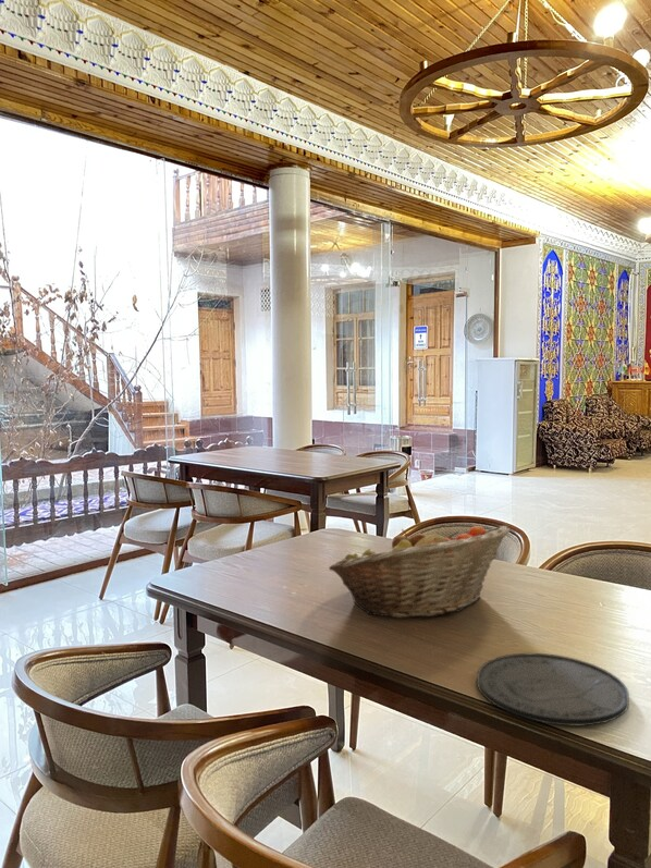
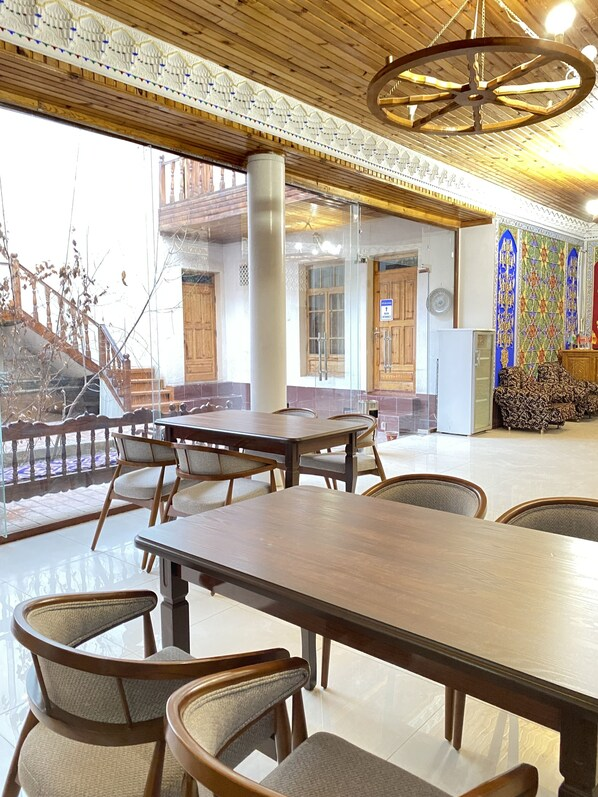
- fruit basket (421, 562)
- plate (550, 685)
